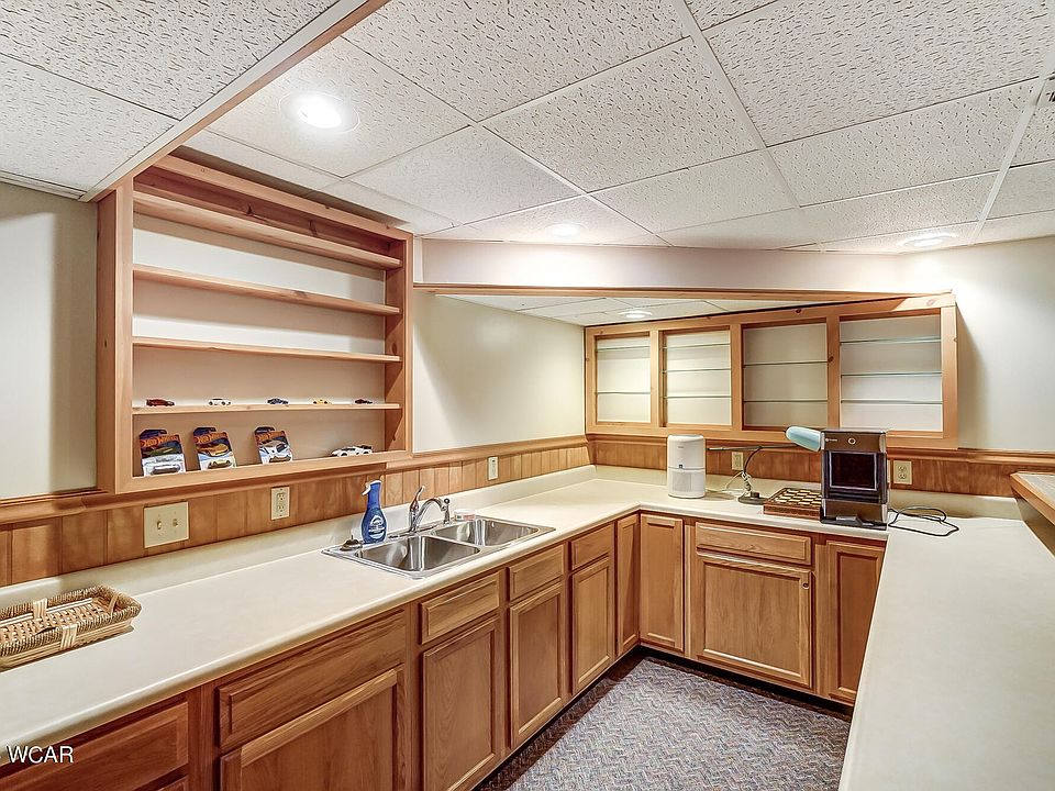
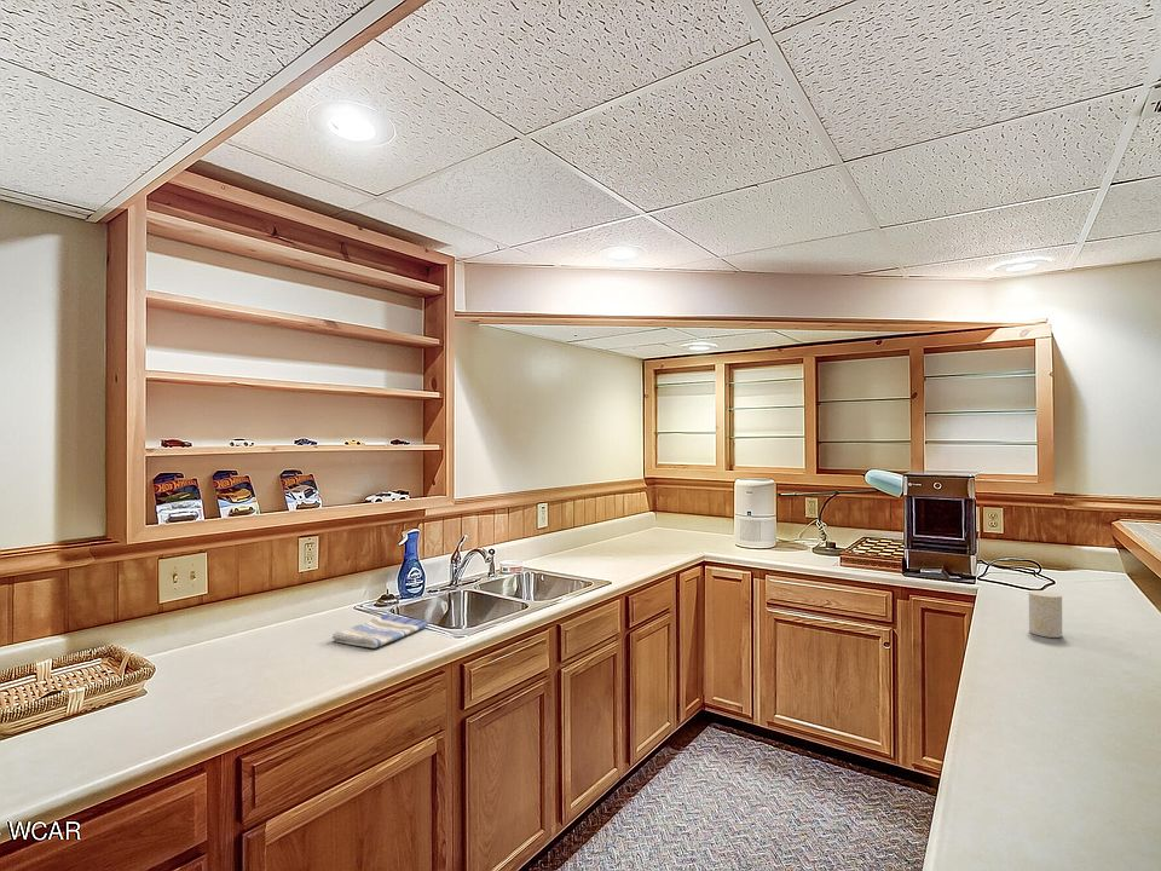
+ dish towel (381, 629)
+ cup (1045, 613)
